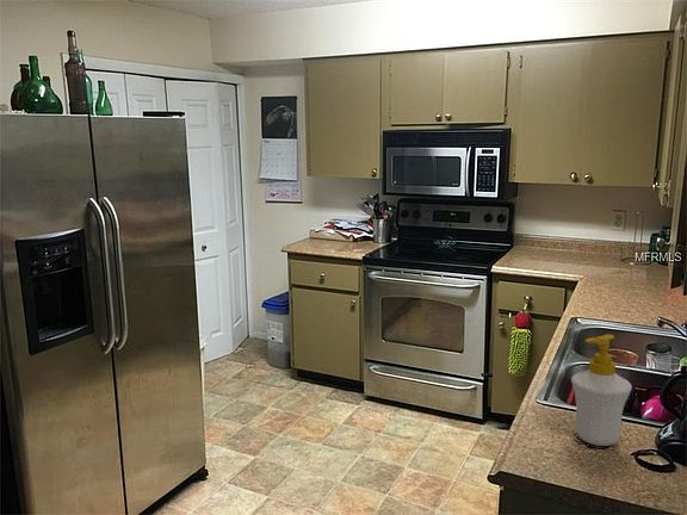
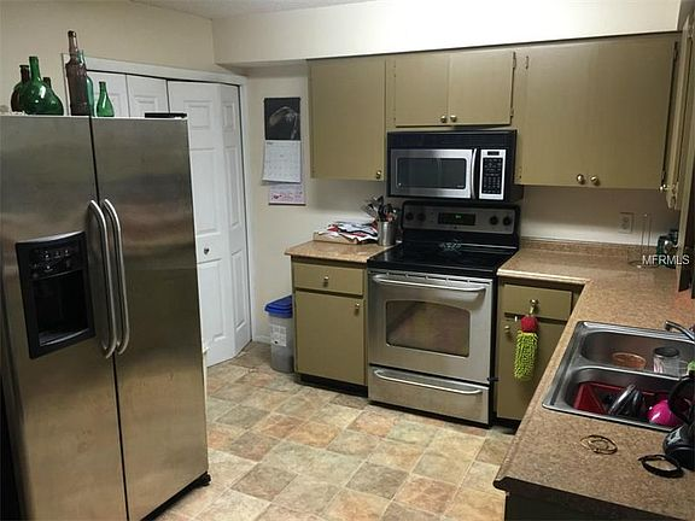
- soap bottle (600, 387)
